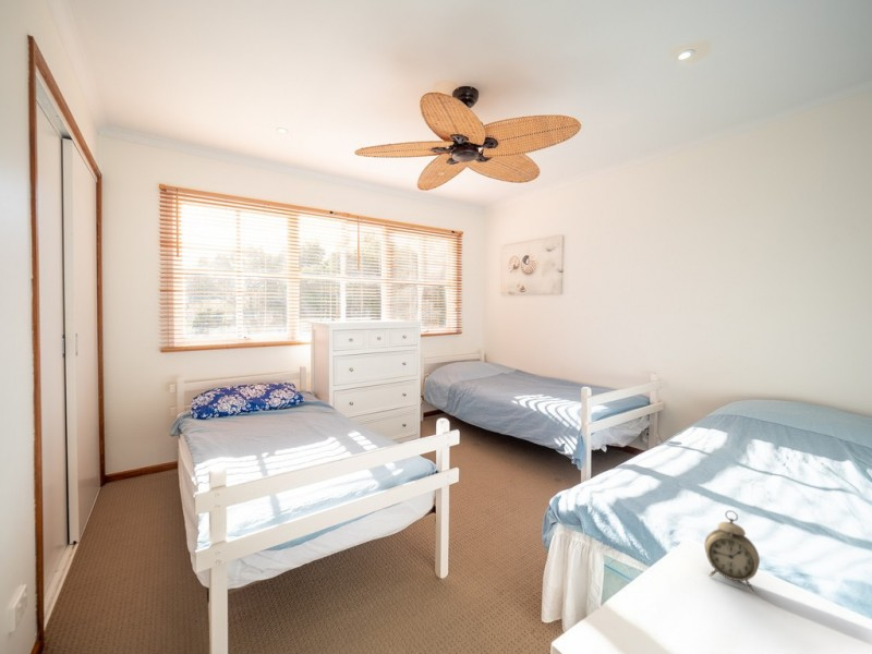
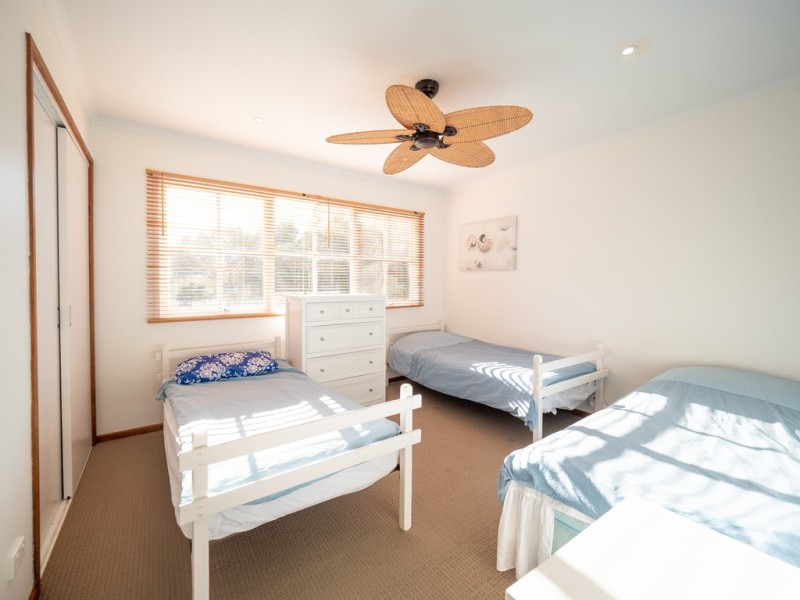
- alarm clock (730, 545)
